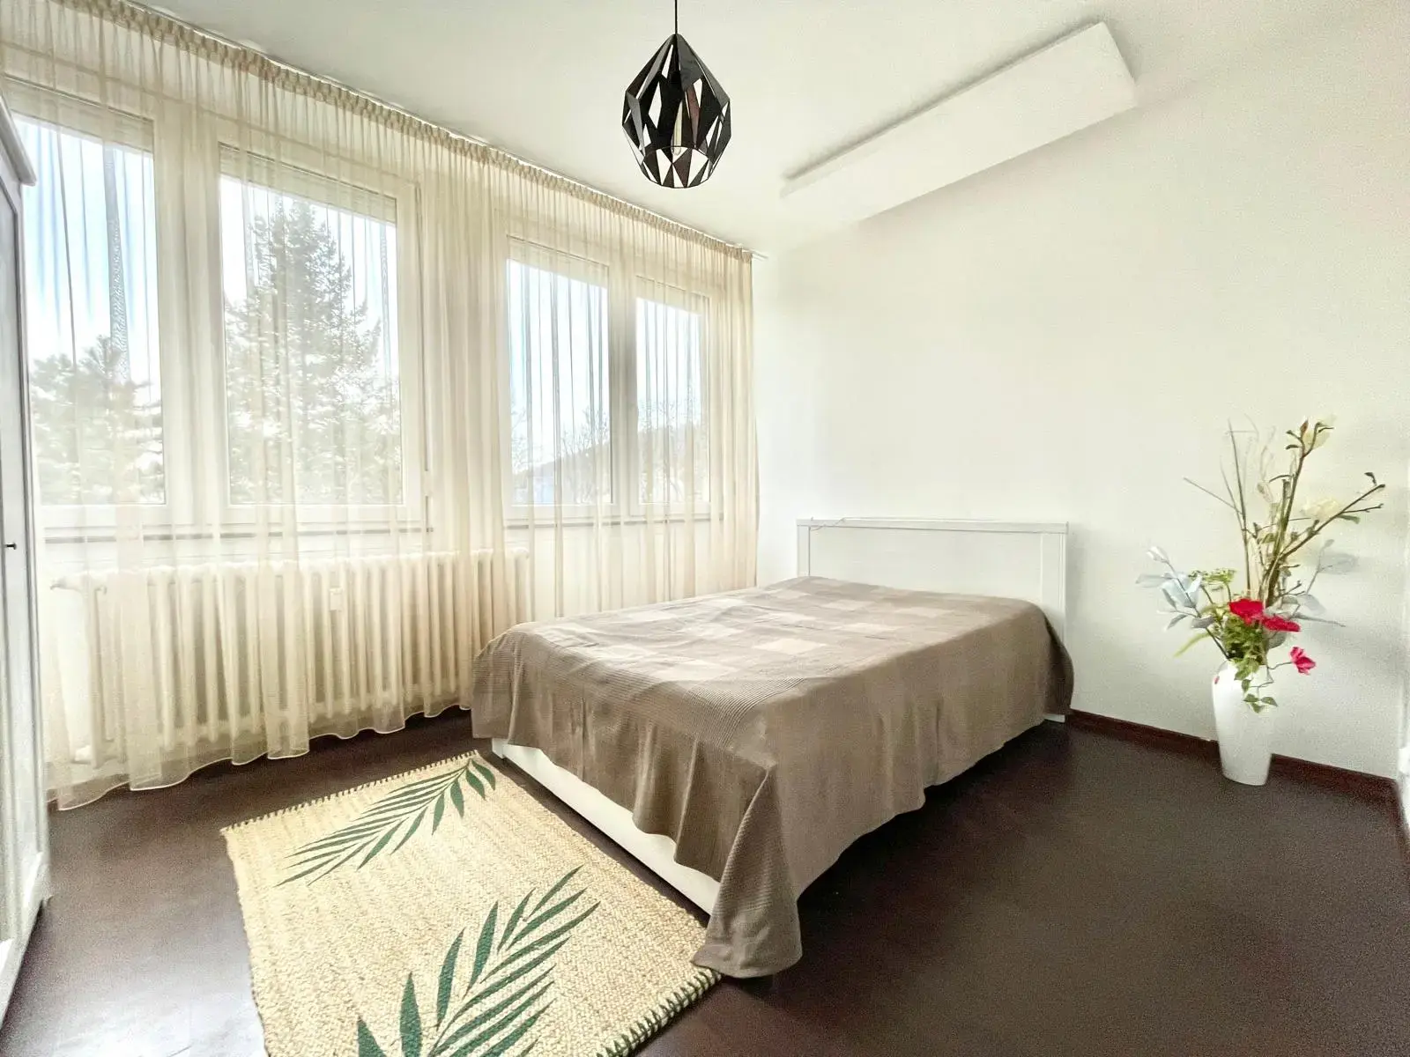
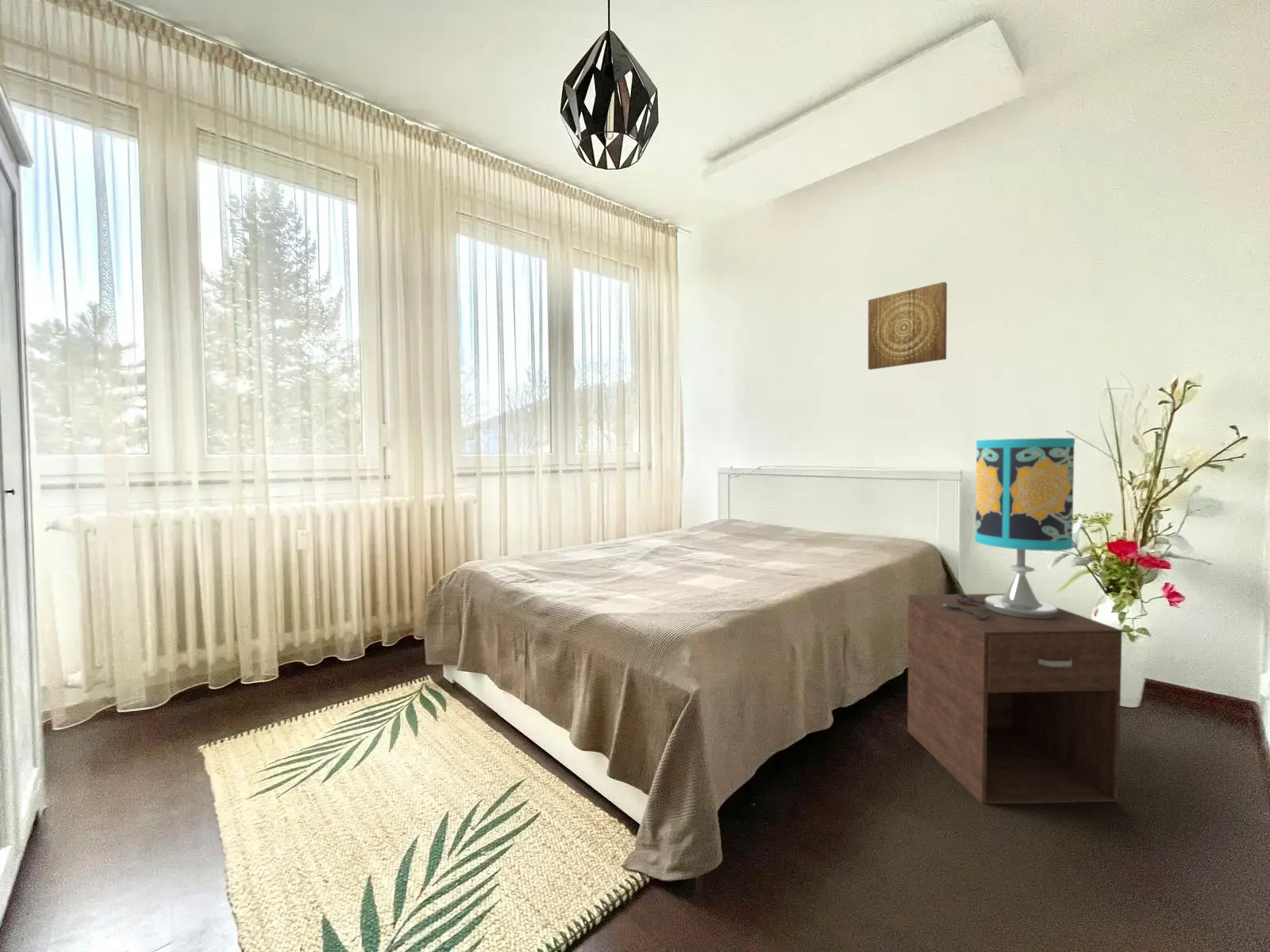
+ table lamp (1005, 524)
+ nightstand (1005, 689)
+ wall art (905, 328)
